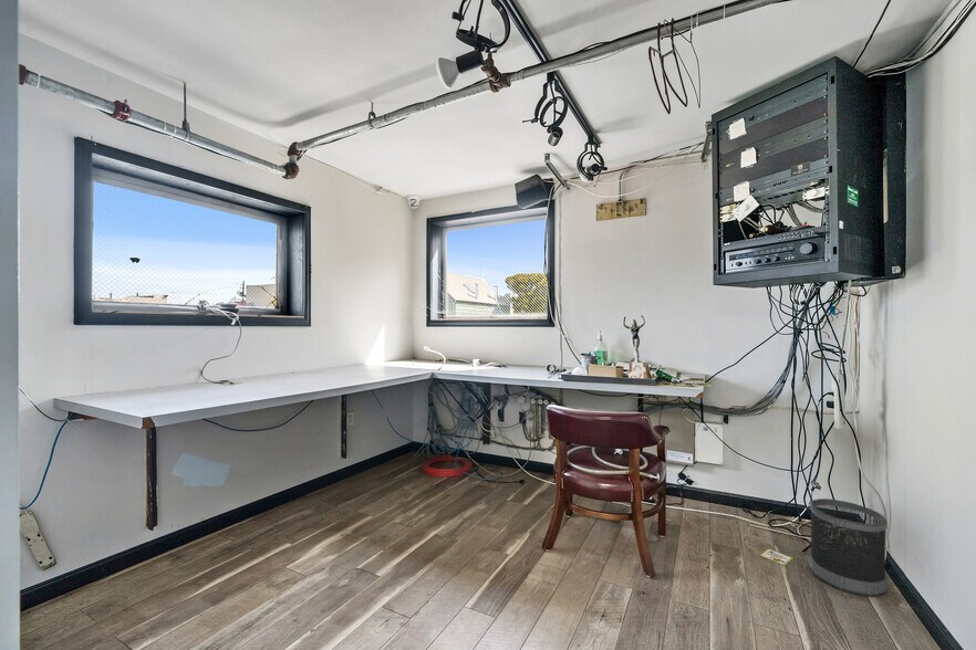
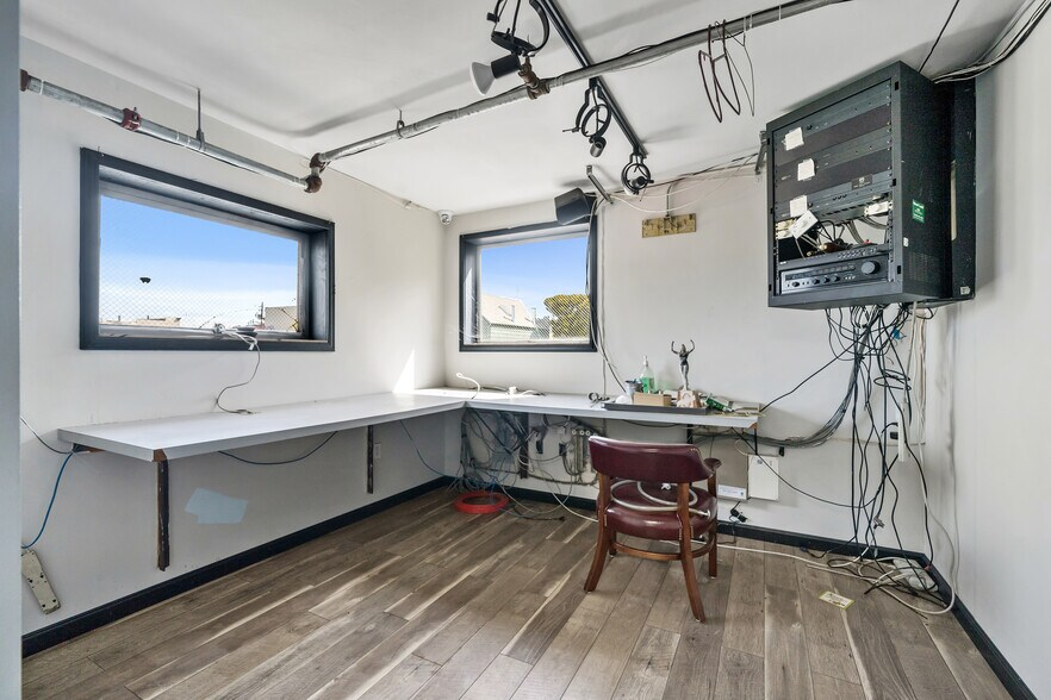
- wastebasket (845, 544)
